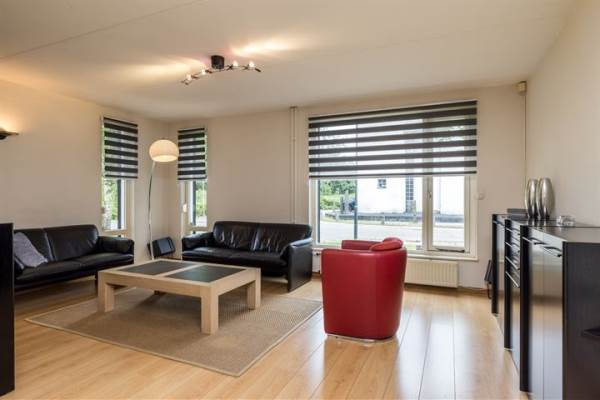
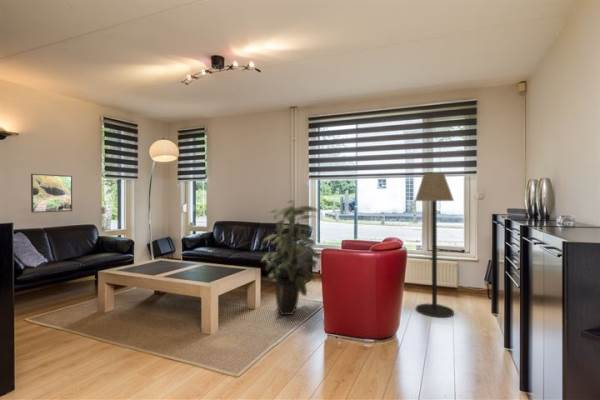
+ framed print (52, 193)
+ indoor plant (291, 257)
+ floor lamp (434, 242)
